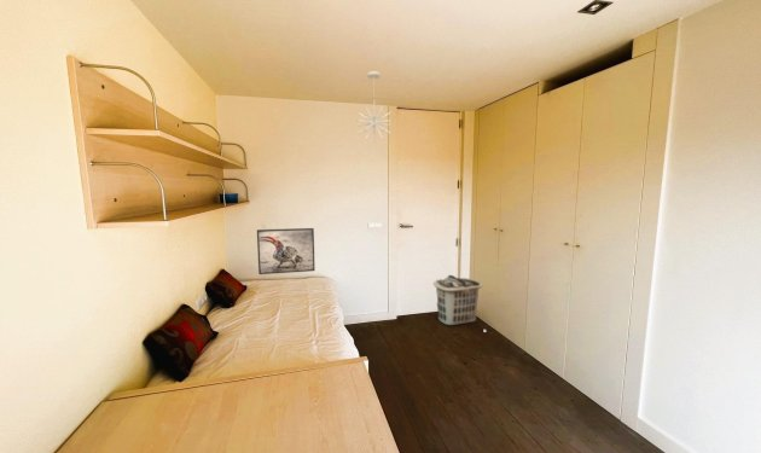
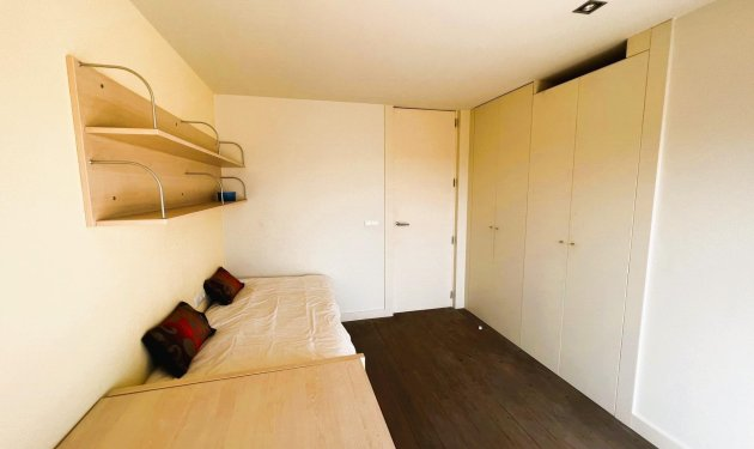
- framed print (286, 250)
- clothes hamper (457, 297)
- pendant light (373, 106)
